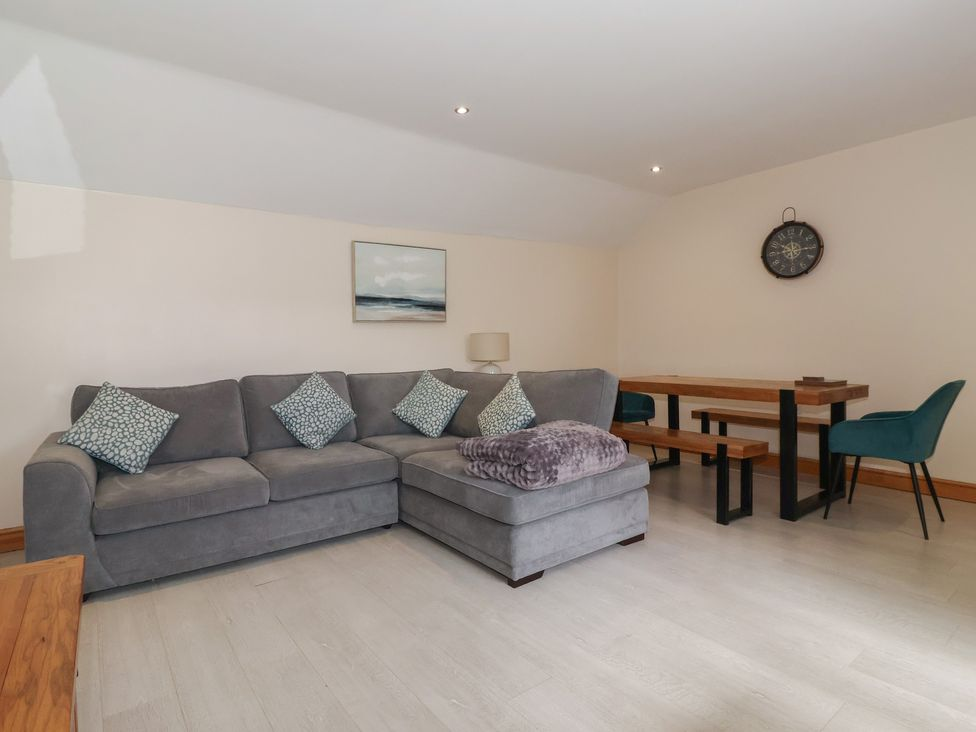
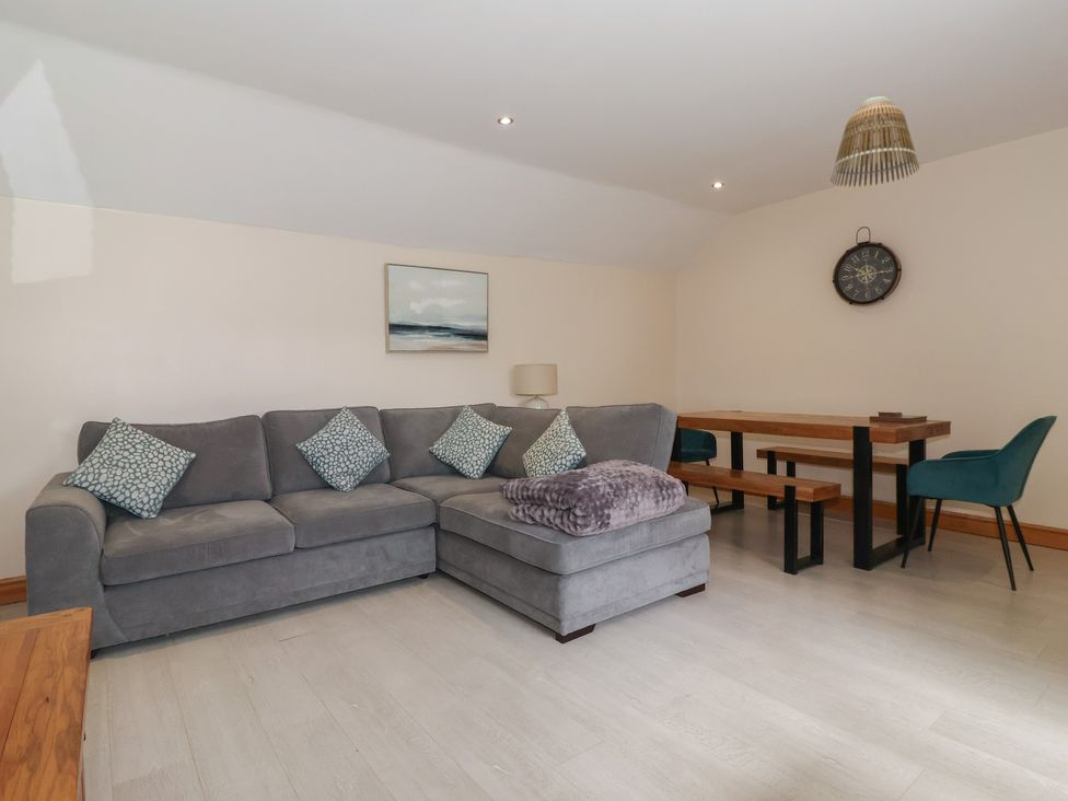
+ lamp shade (872, 138)
